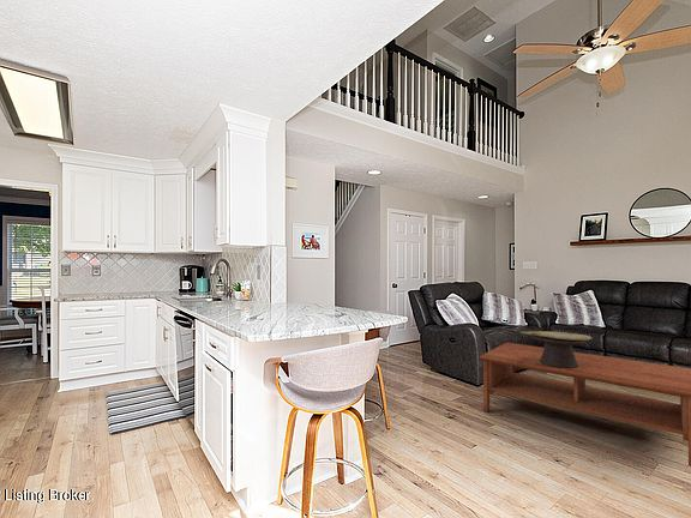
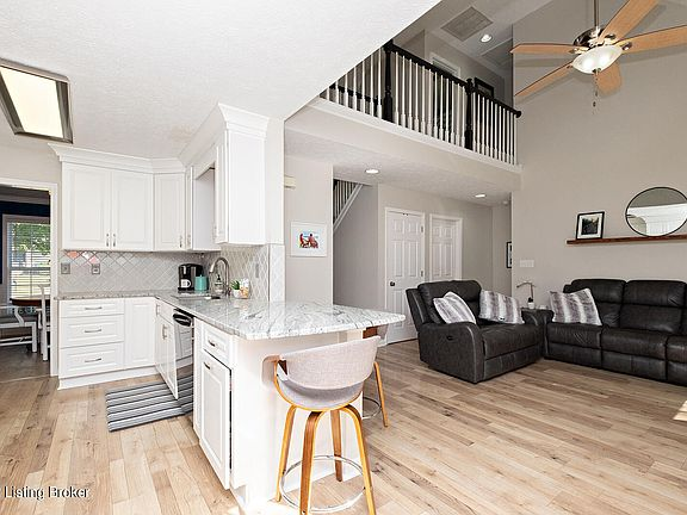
- coffee table (579, 391)
- decorative bowl (554, 347)
